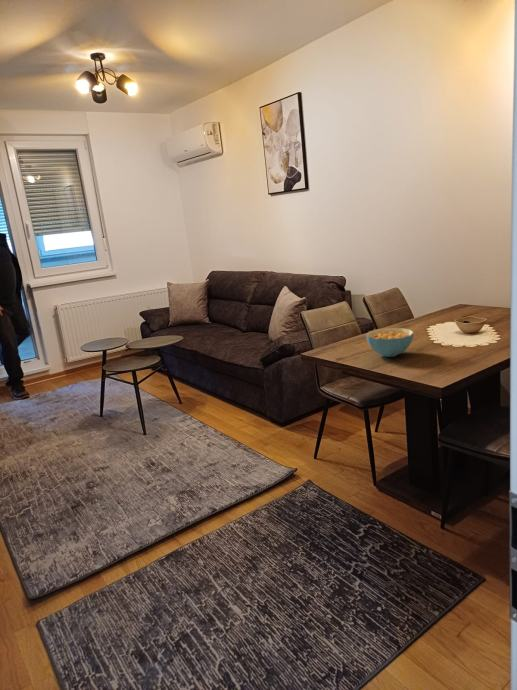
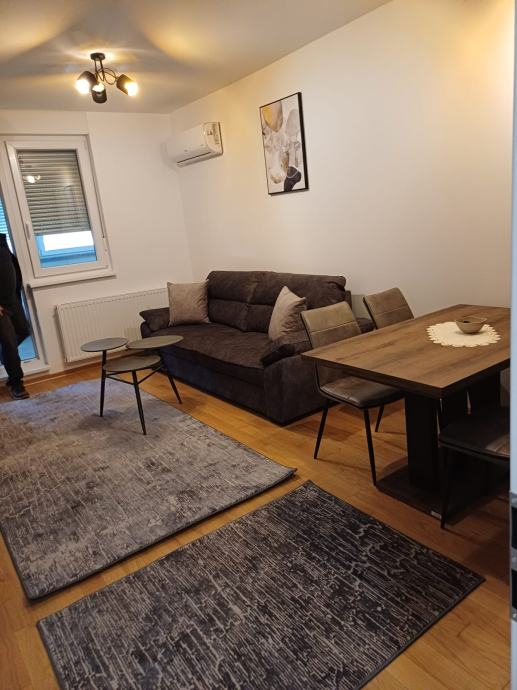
- cereal bowl (389, 344)
